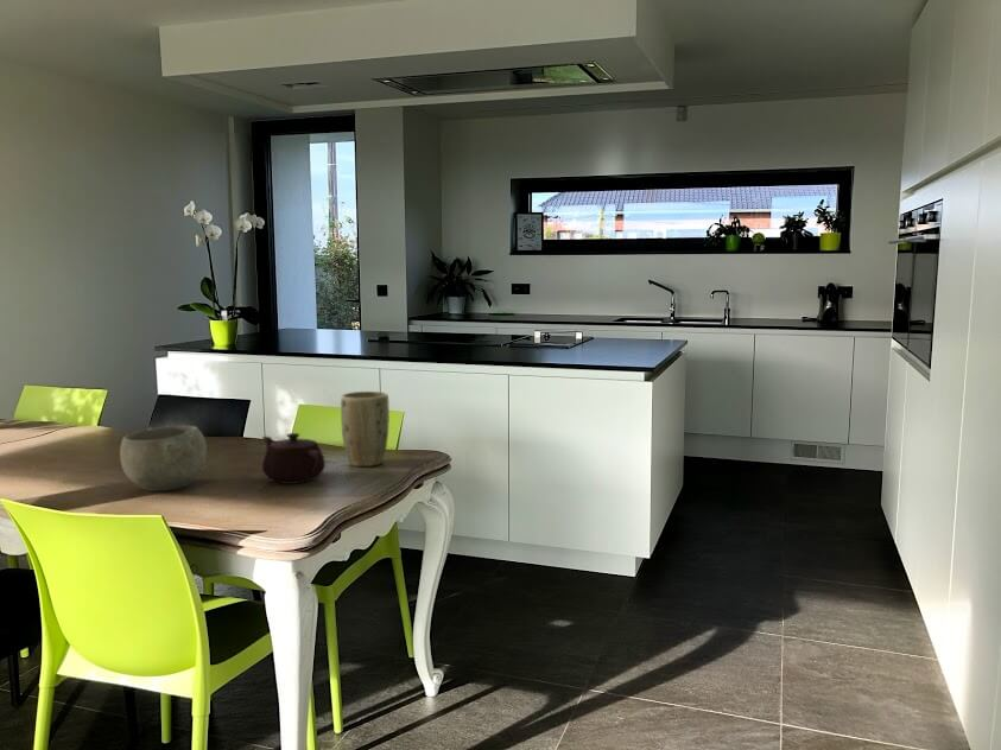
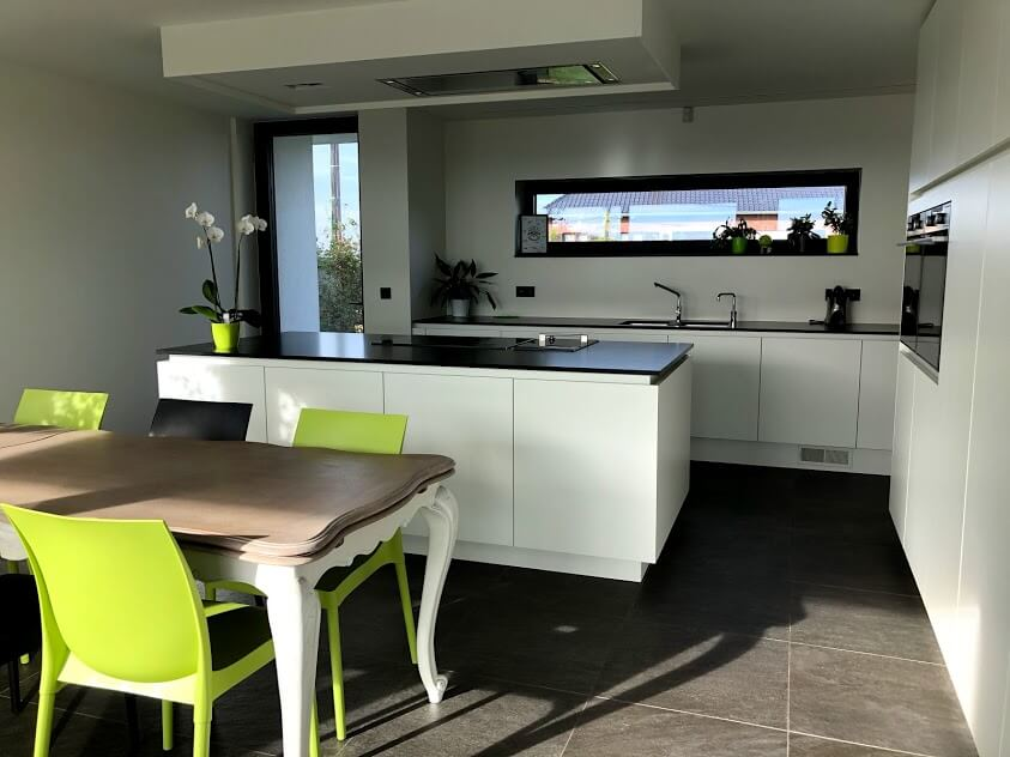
- bowl (164, 458)
- teapot (291, 456)
- plant pot (365, 428)
